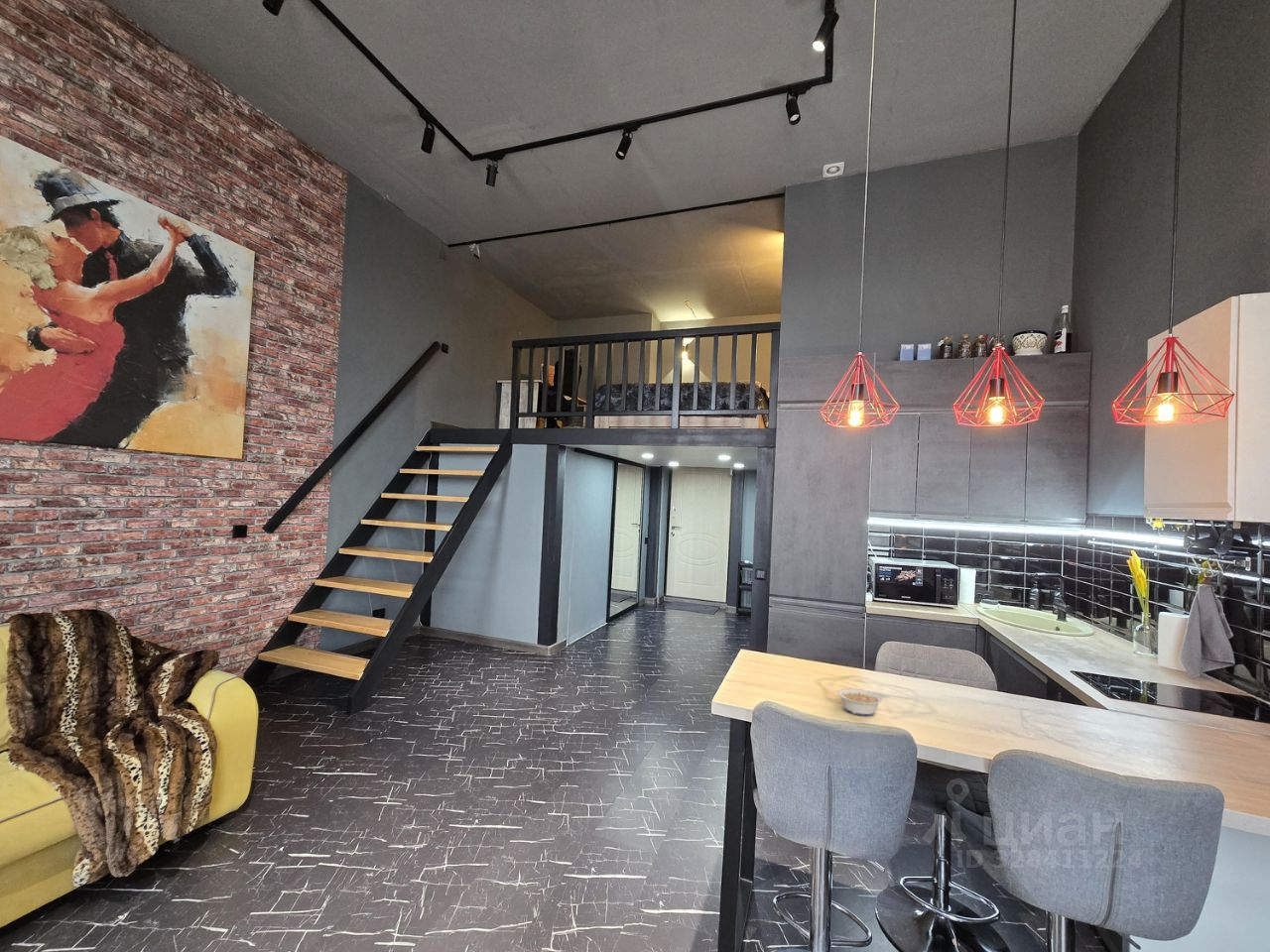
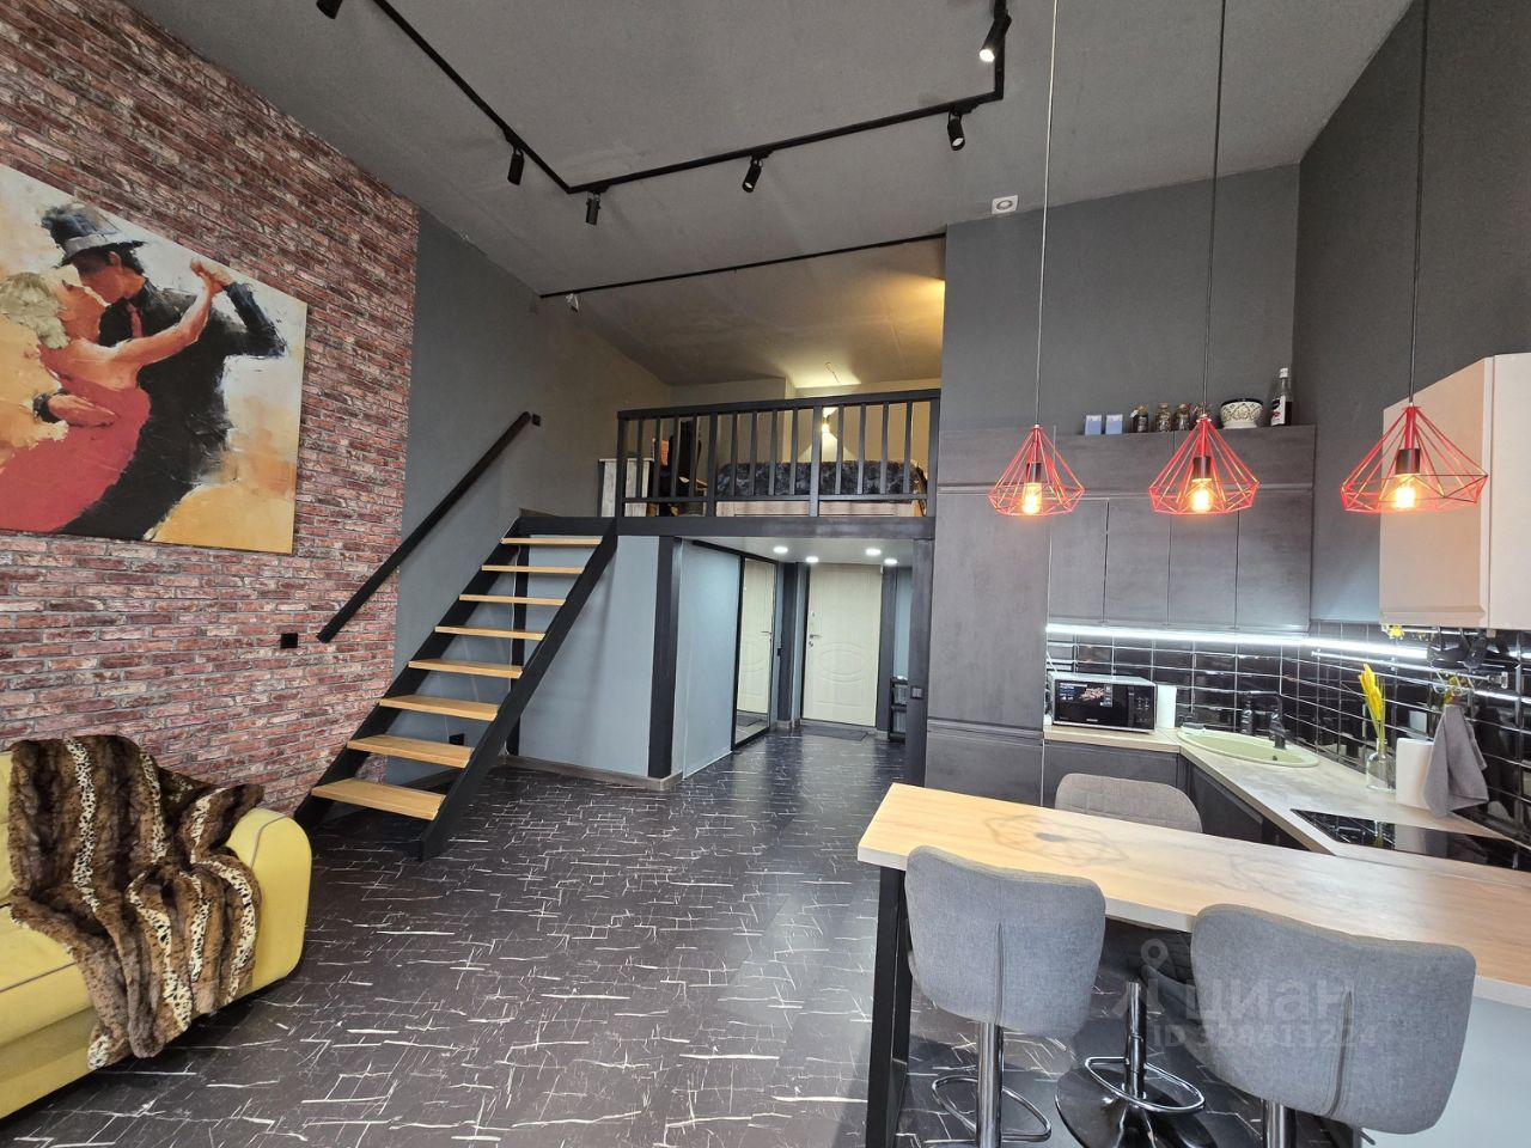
- legume (857, 701)
